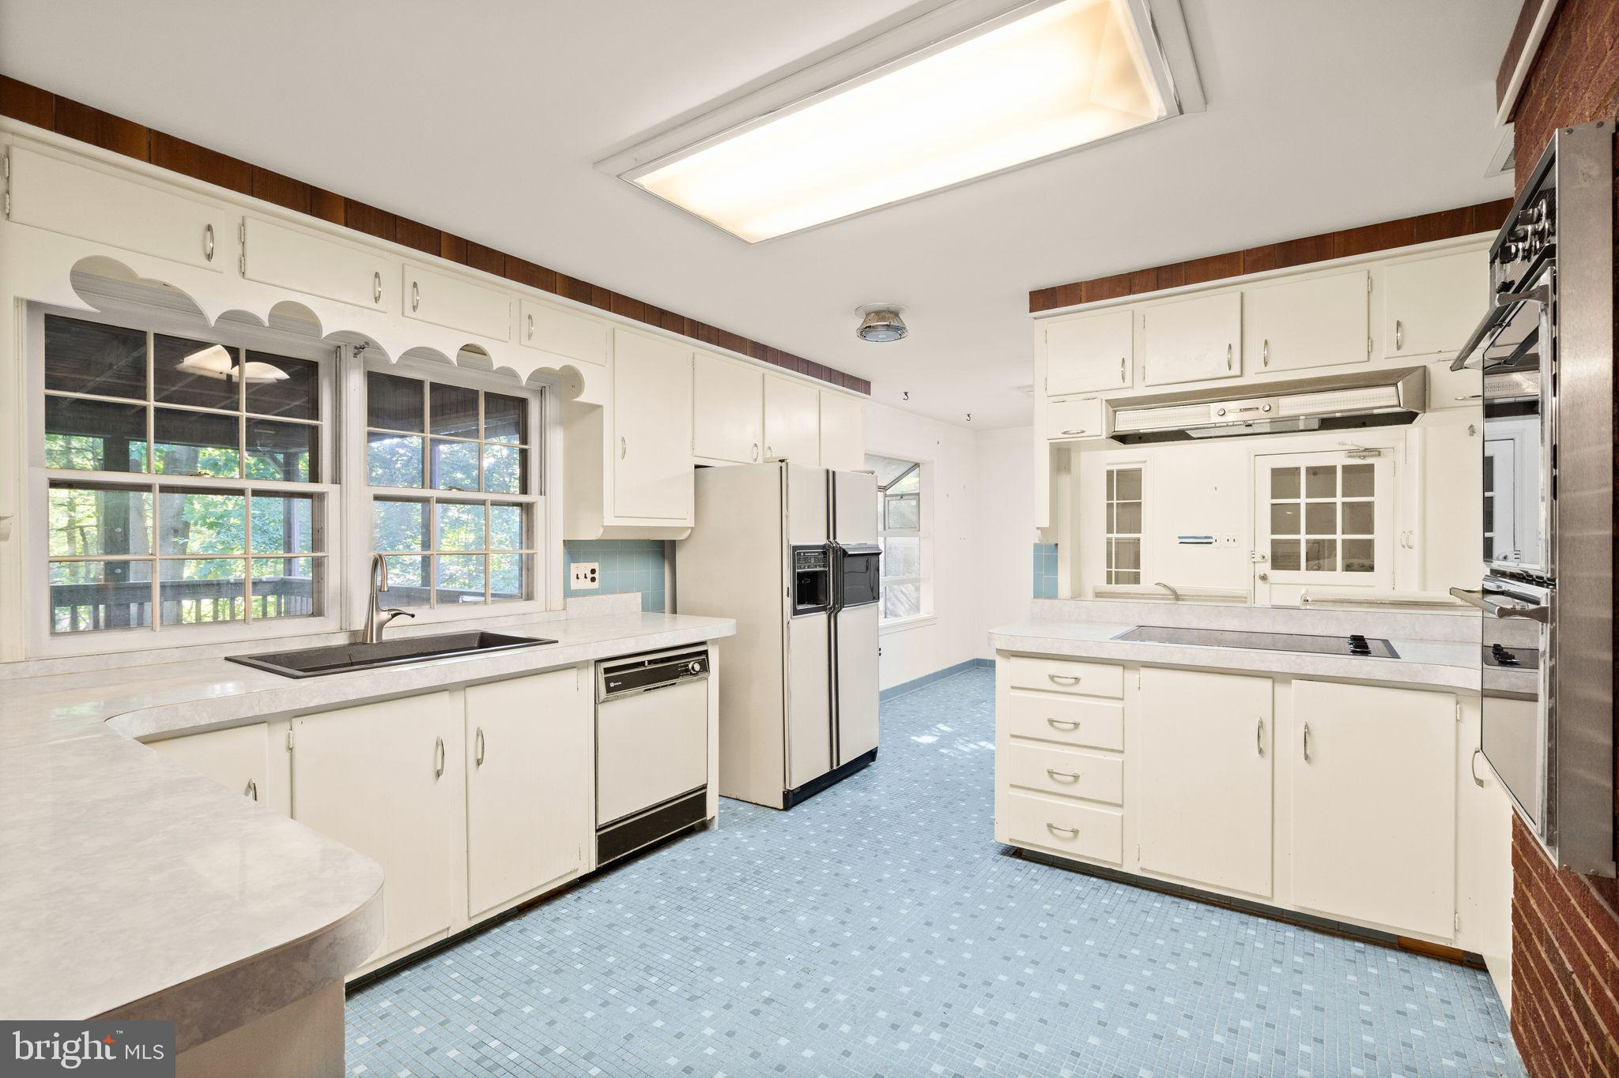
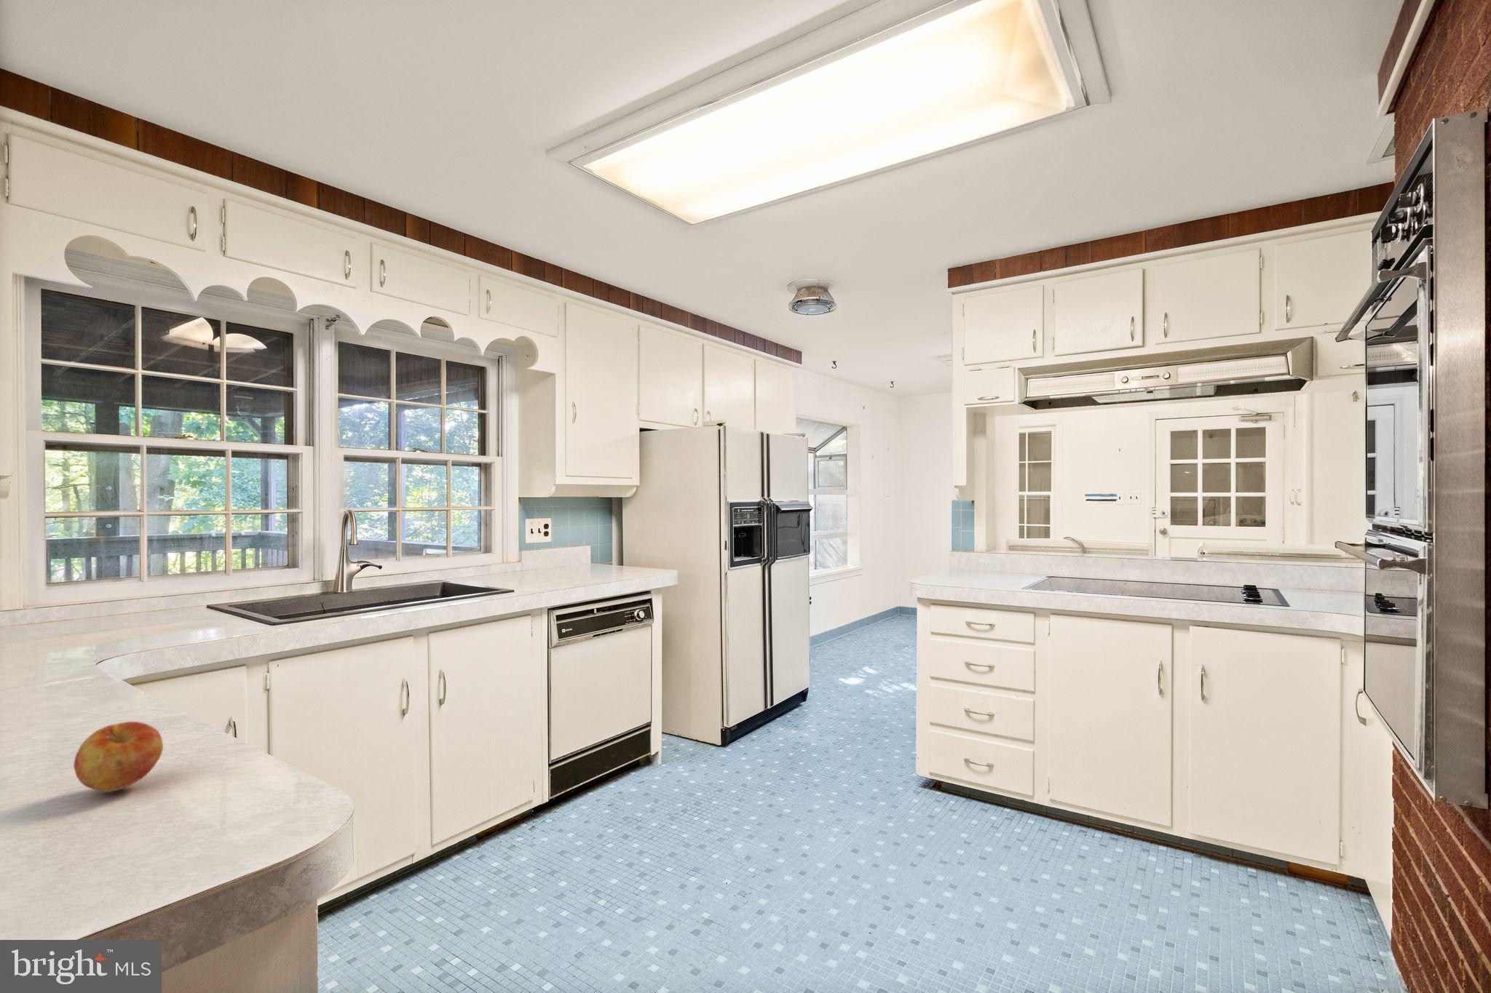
+ apple (120, 757)
